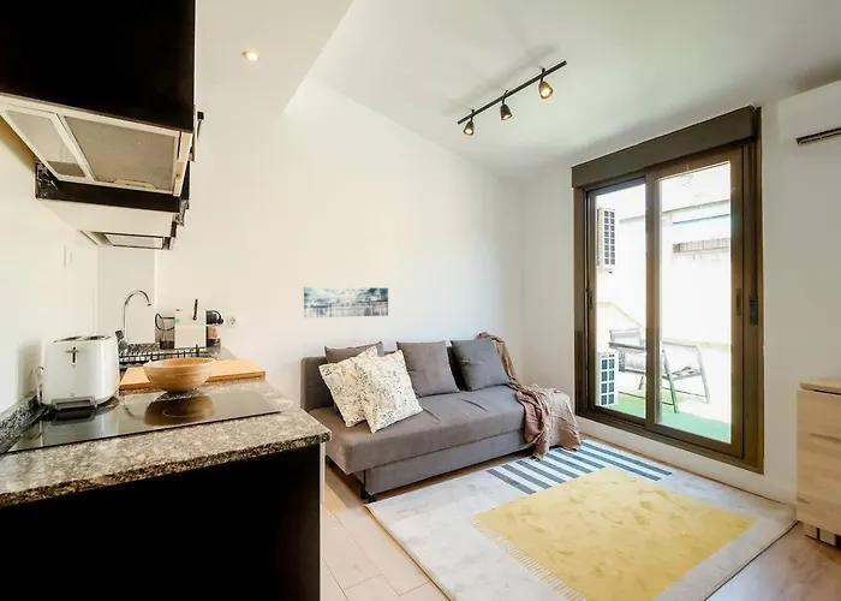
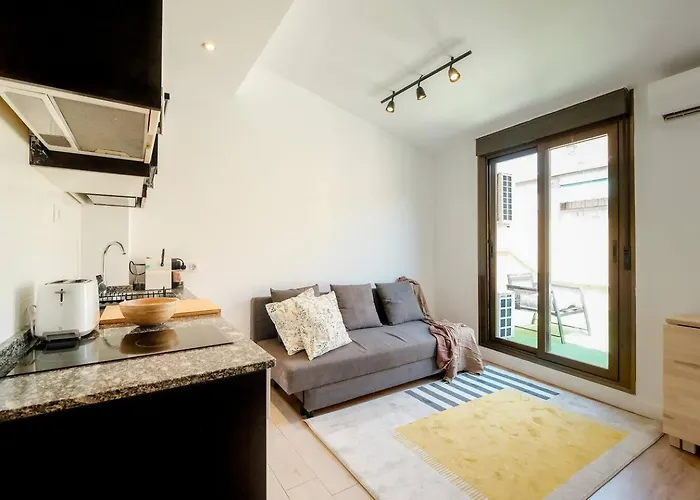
- wall art (347, 302)
